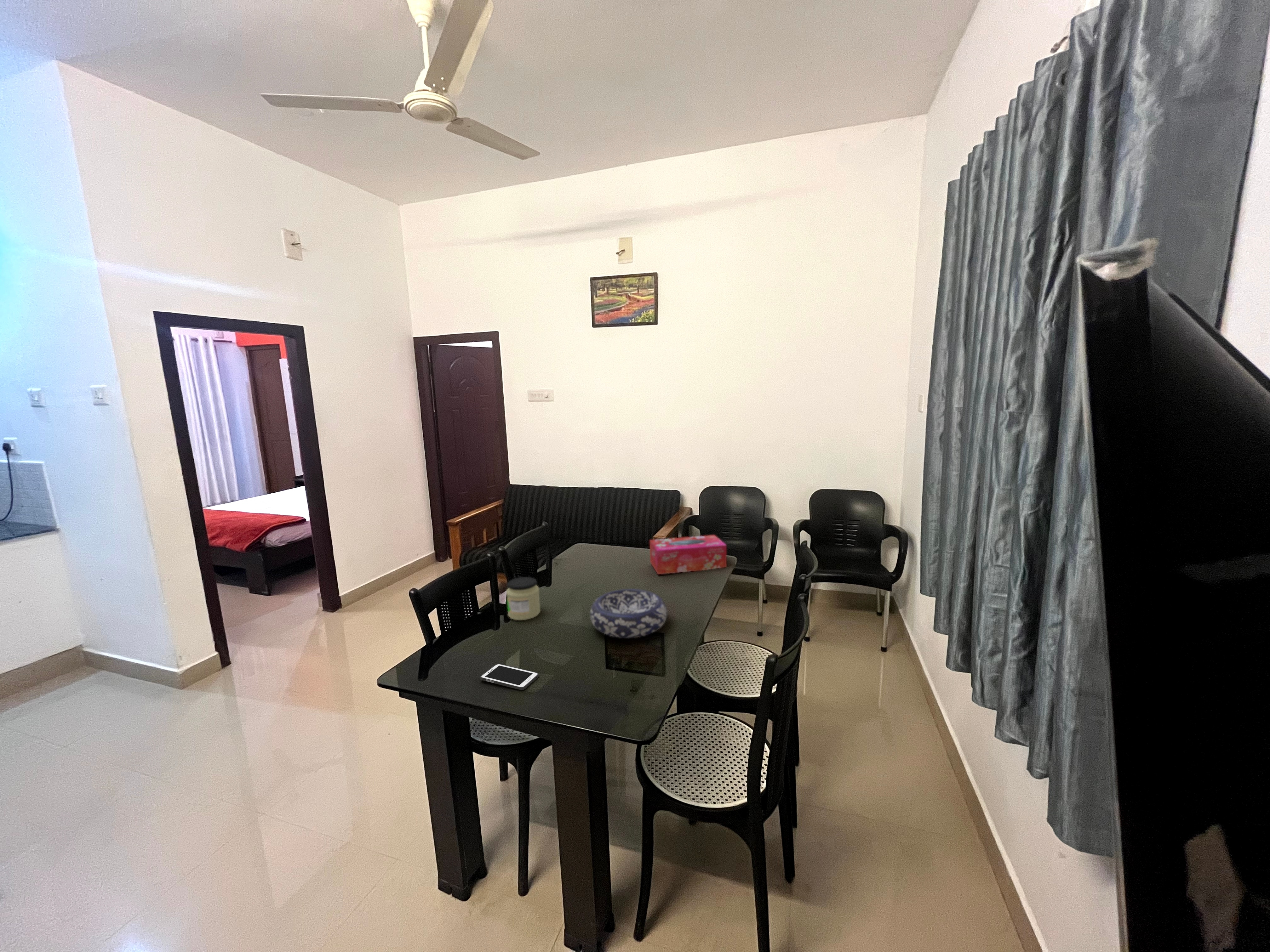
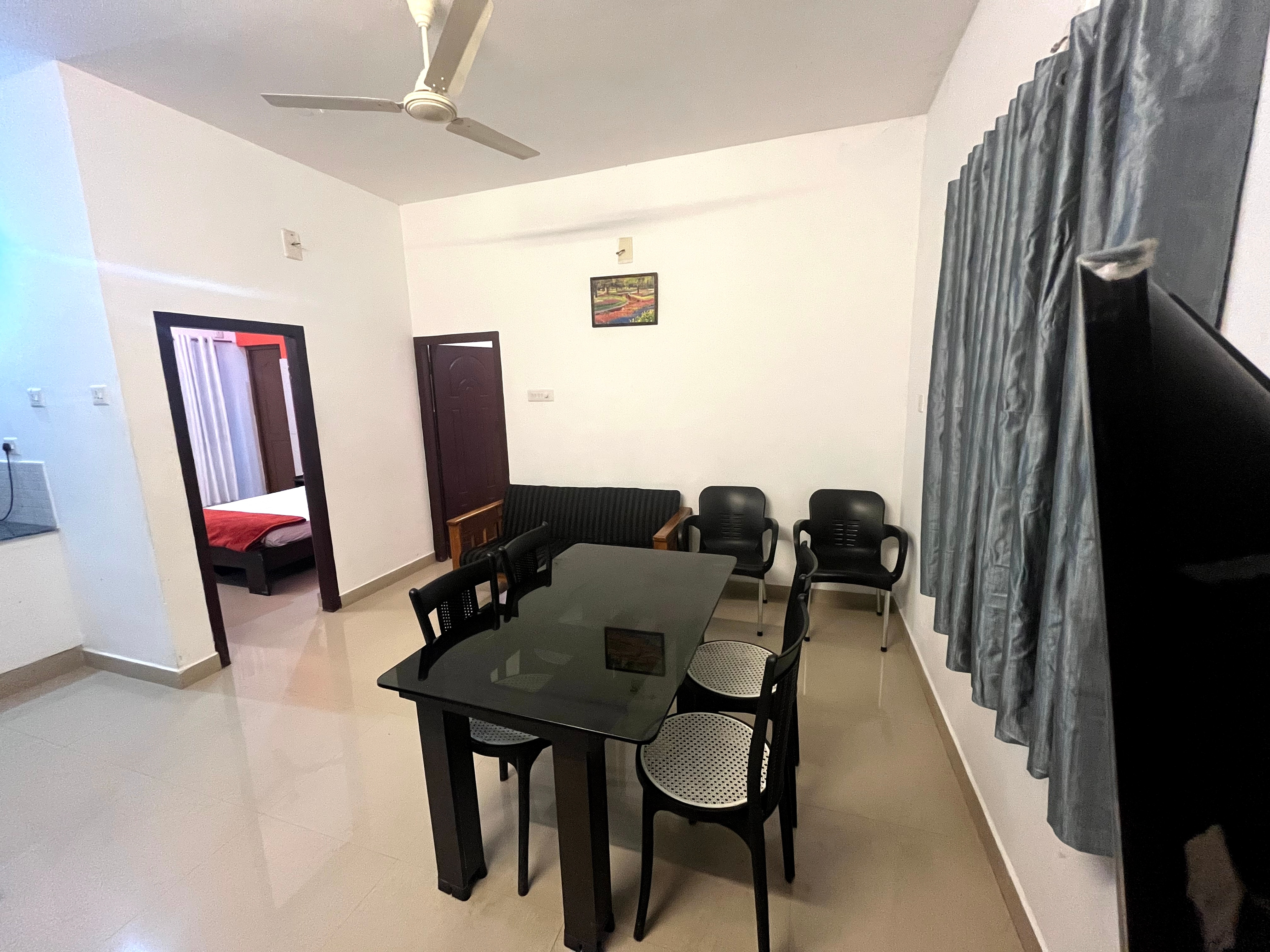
- decorative bowl (629, 613)
- cell phone (509, 677)
- jar (523, 598)
- tissue box (687, 554)
